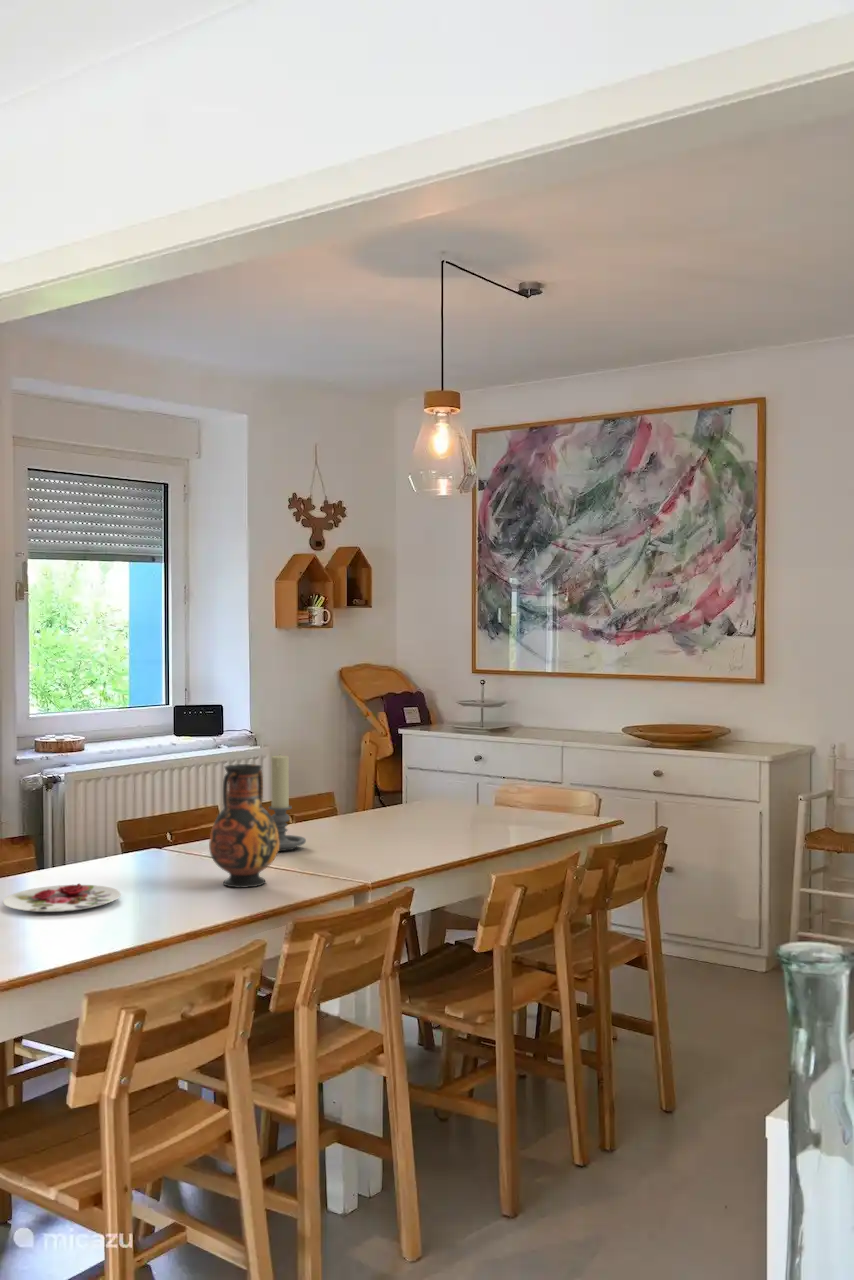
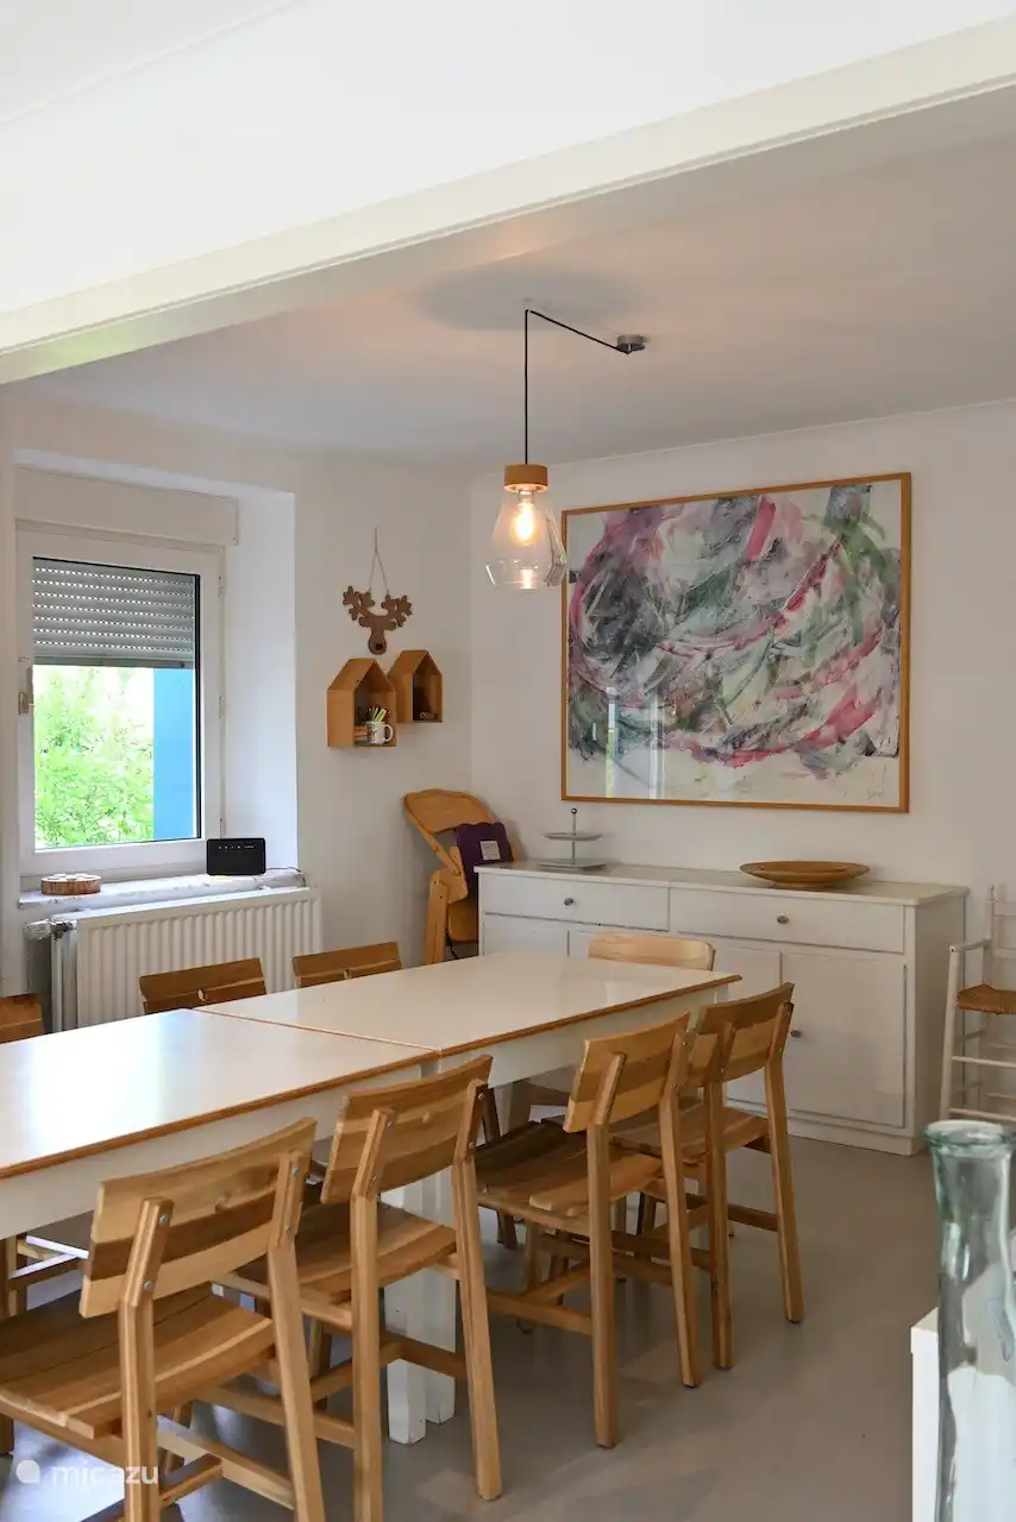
- plate (62, 896)
- candle holder (278, 801)
- vase (244, 824)
